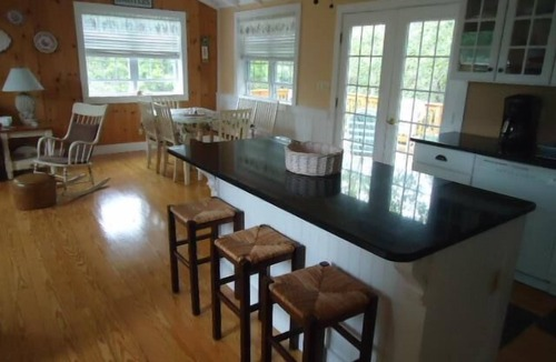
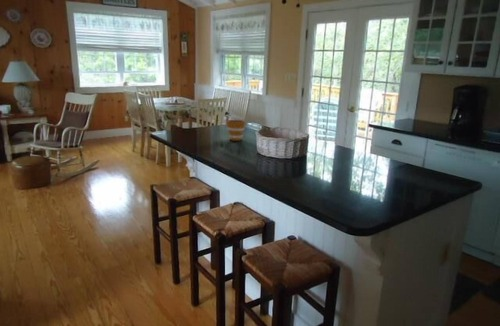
+ cup (234, 130)
